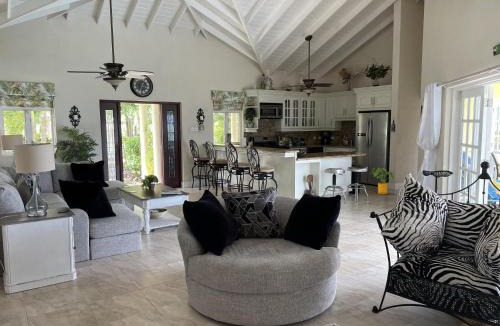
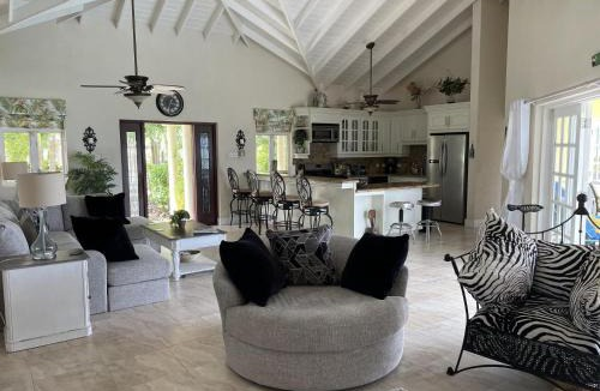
- house plant (381, 180)
